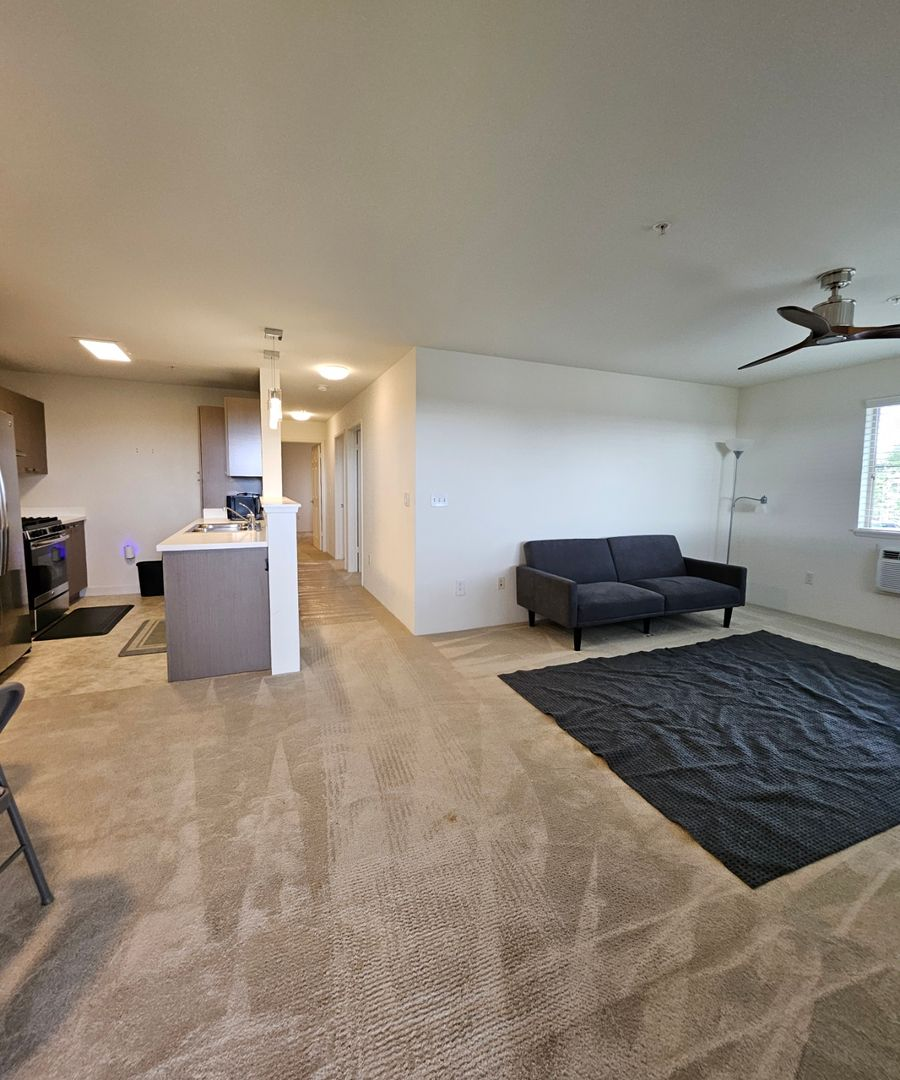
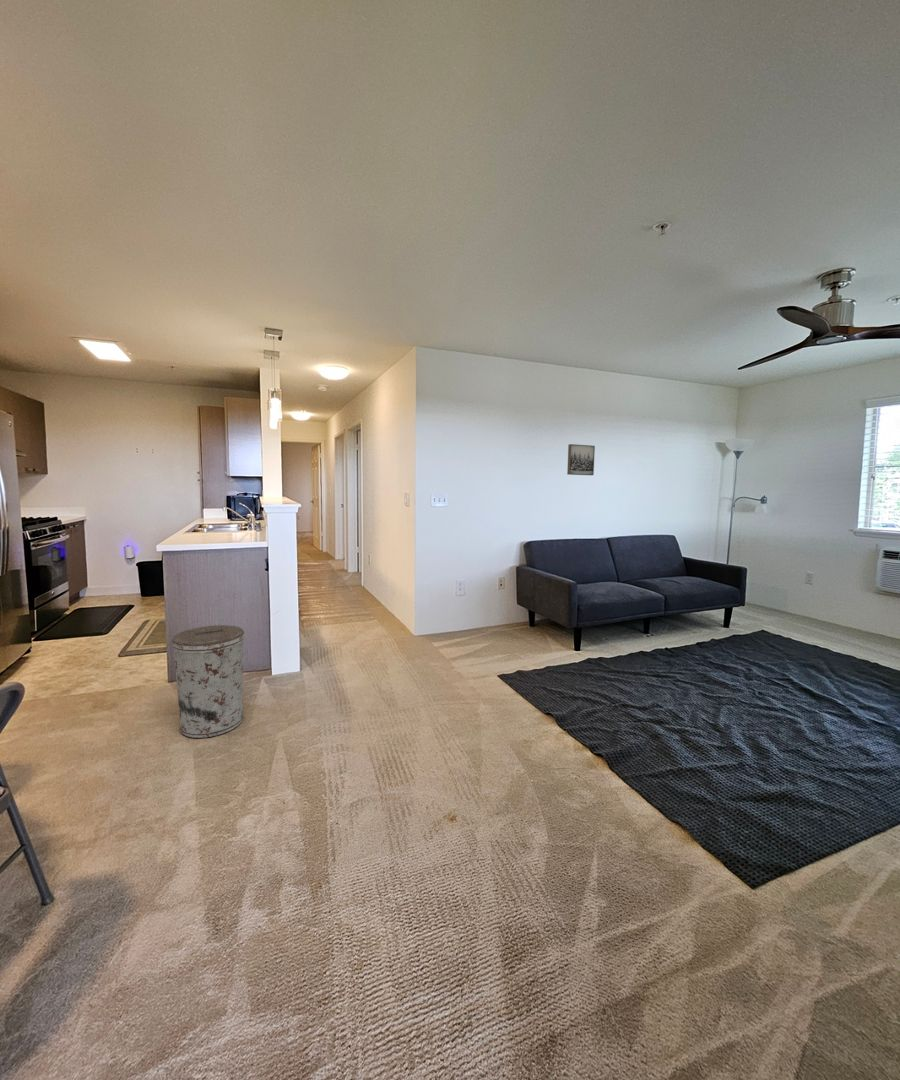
+ trash can (210, 677)
+ wall art (581, 460)
